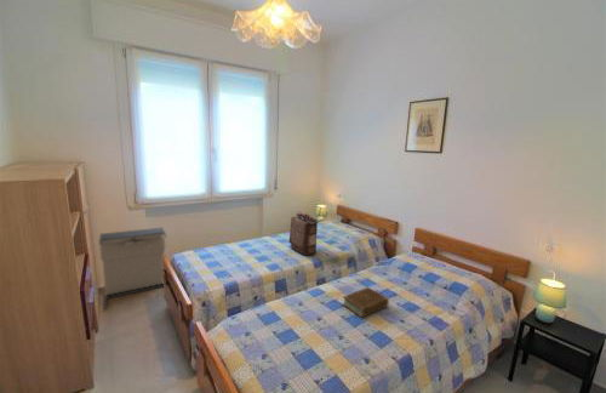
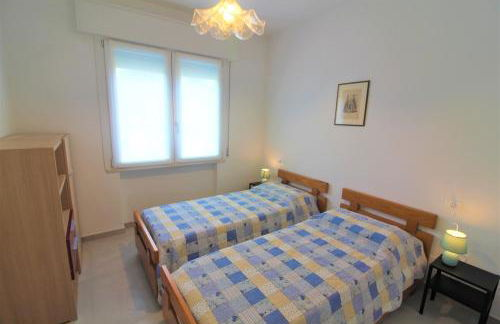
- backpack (303, 232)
- laundry hamper (136, 264)
- book (365, 301)
